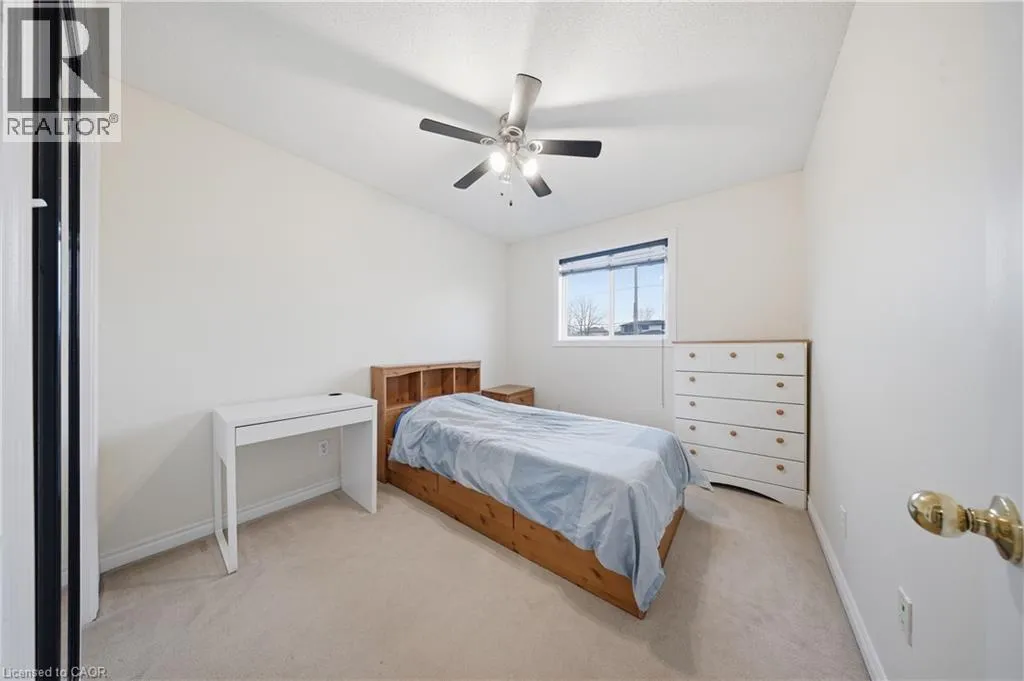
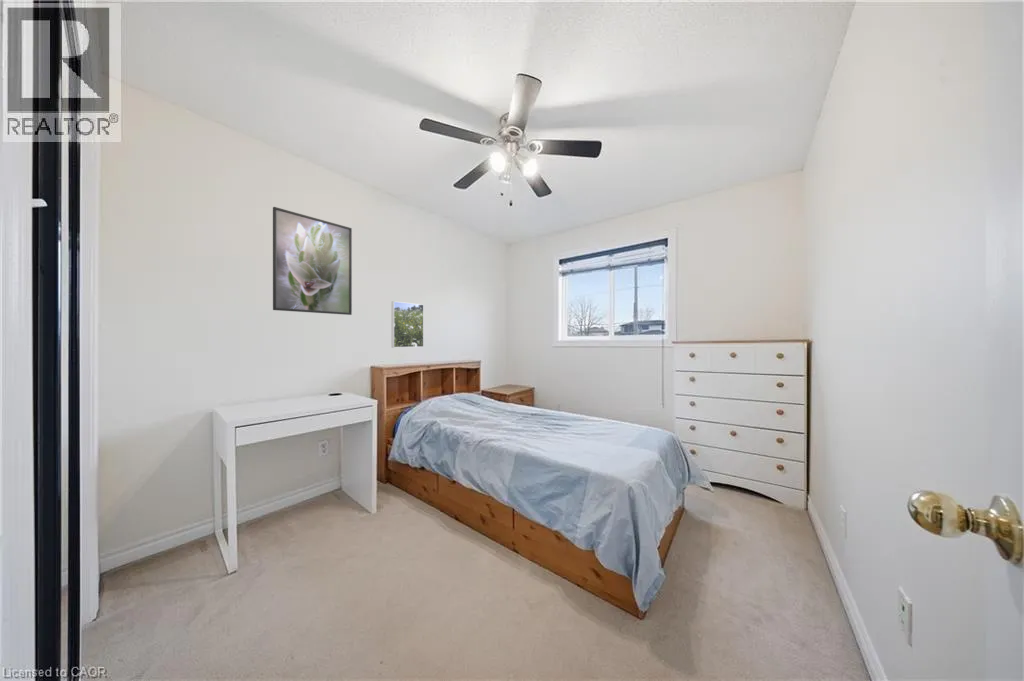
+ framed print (315, 265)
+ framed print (408, 325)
